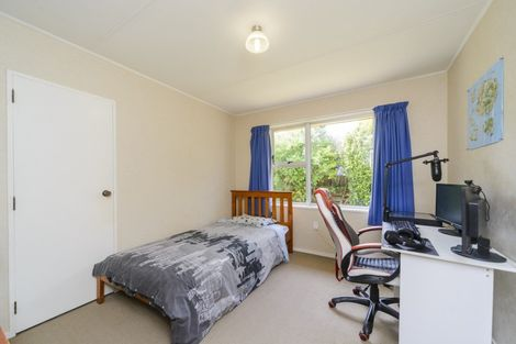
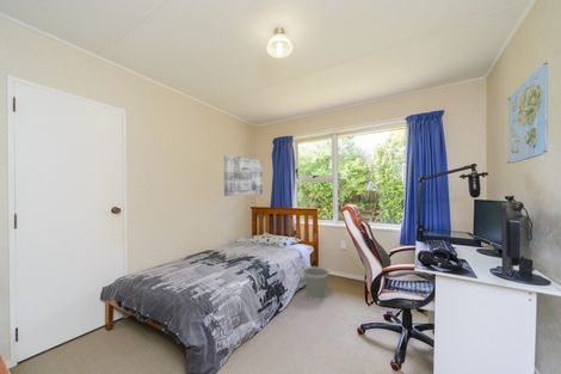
+ wastebasket (315, 283)
+ wall art (245, 176)
